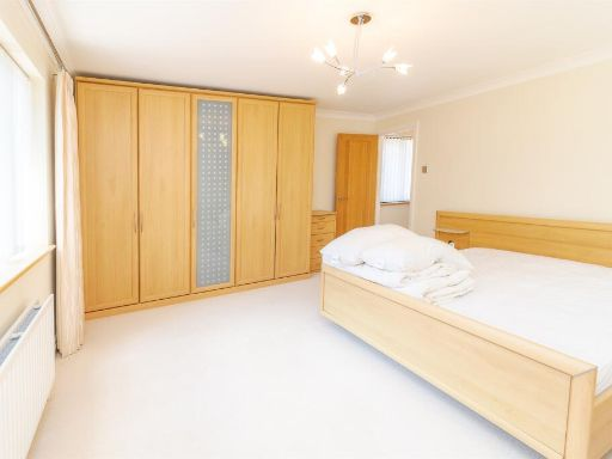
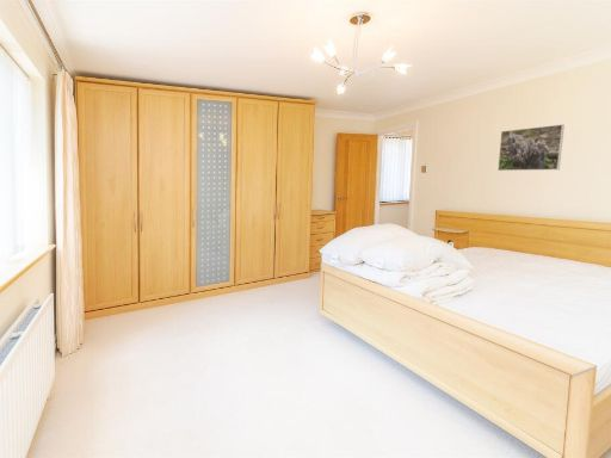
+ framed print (527, 149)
